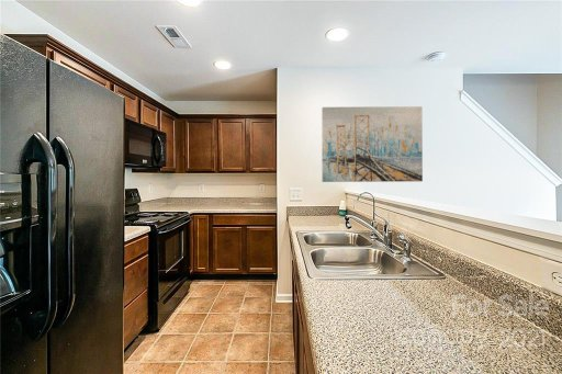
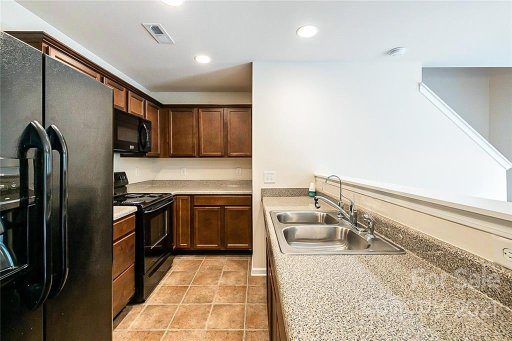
- wall art (371, 144)
